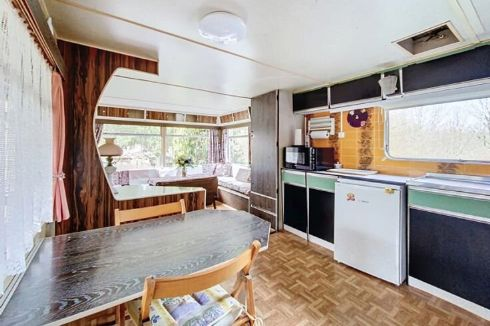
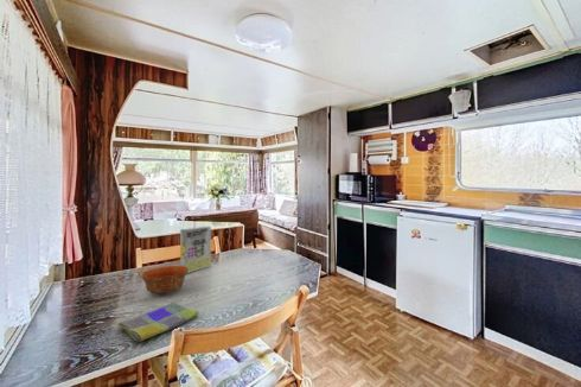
+ cereal box (196, 248)
+ bowl (165, 280)
+ dish towel (159, 319)
